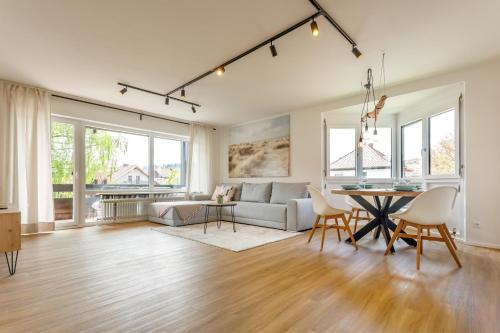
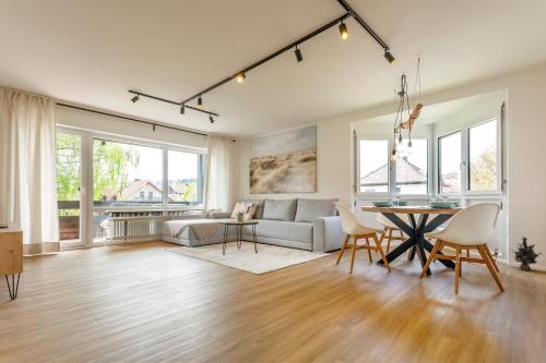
+ decorative plant (525, 253)
